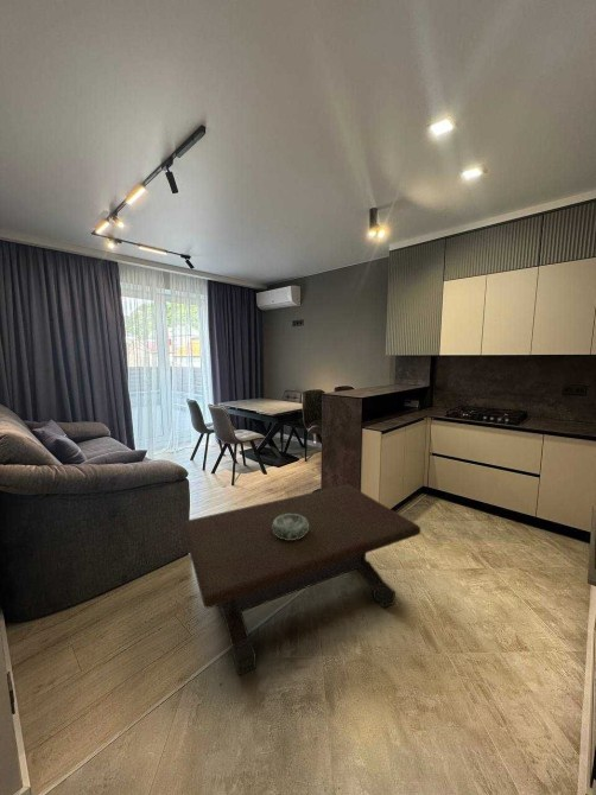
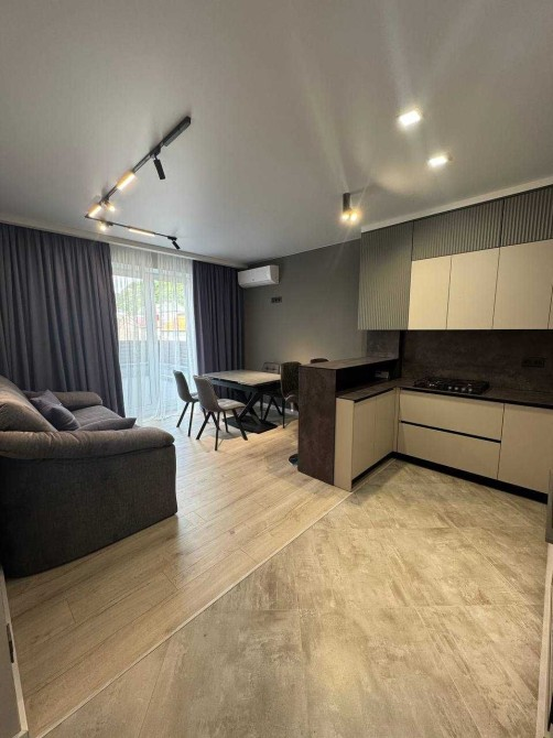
- decorative bowl (290, 526)
- coffee table (299, 560)
